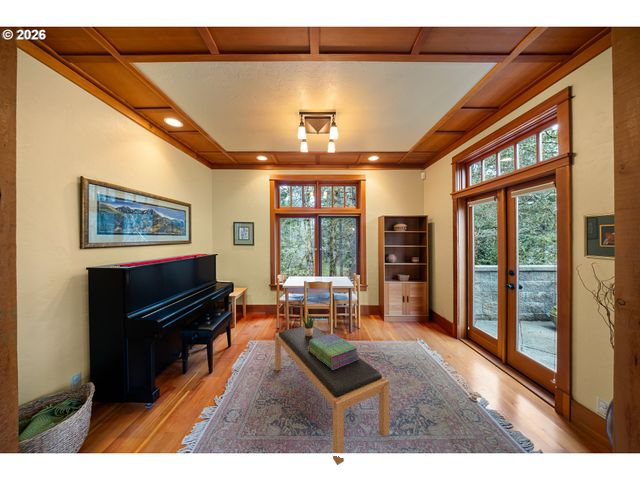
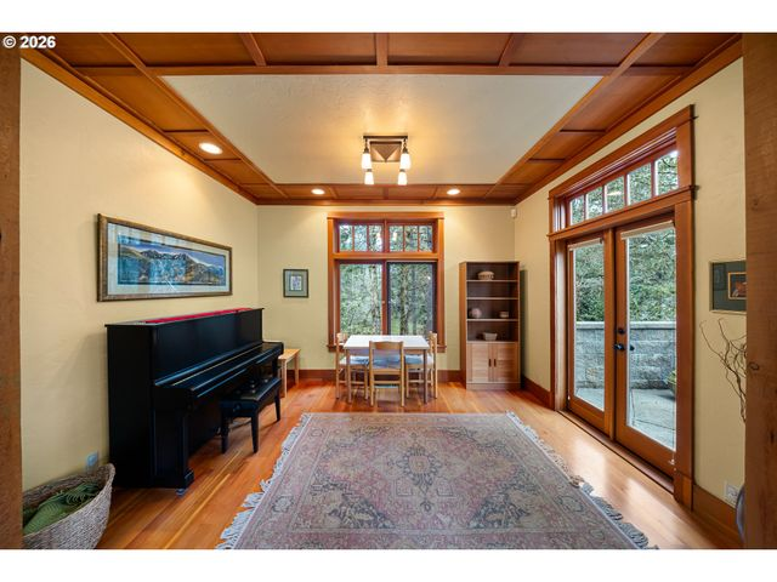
- stack of books (332, 349)
- bench (320, 370)
- potted plant (308, 322)
